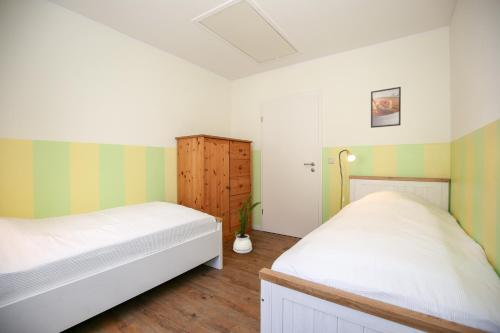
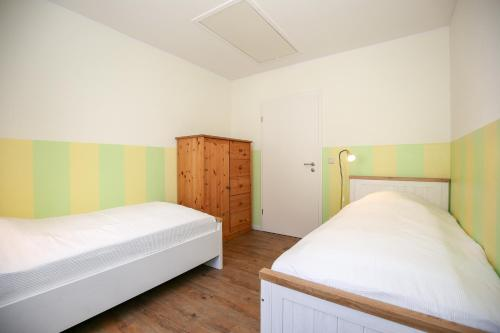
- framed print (385, 107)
- house plant (244, 221)
